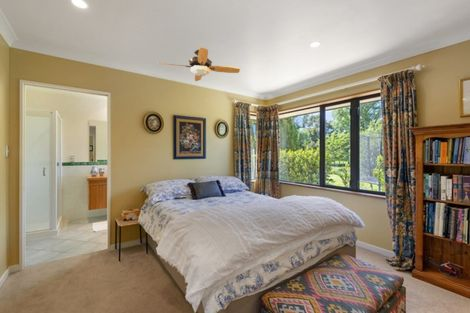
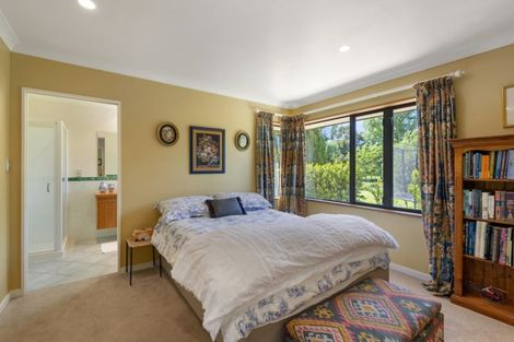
- ceiling fan (200, 64)
